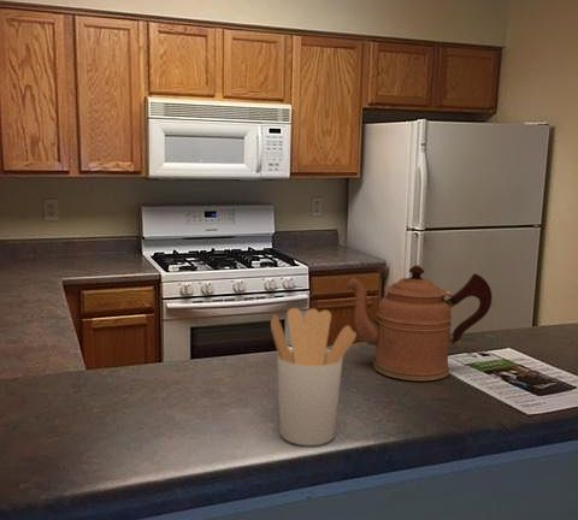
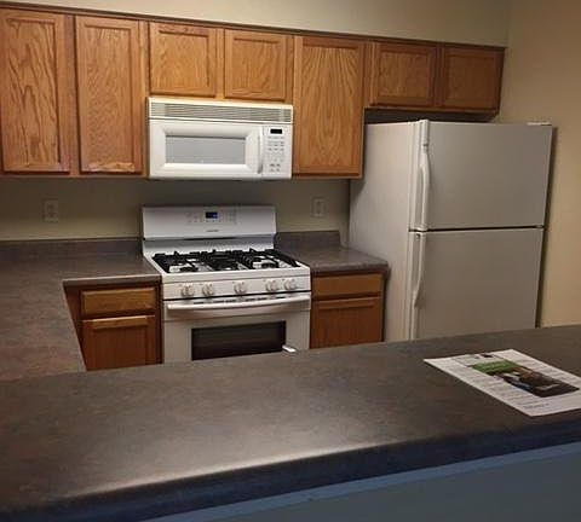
- utensil holder (308, 370)
- coffeepot (415, 317)
